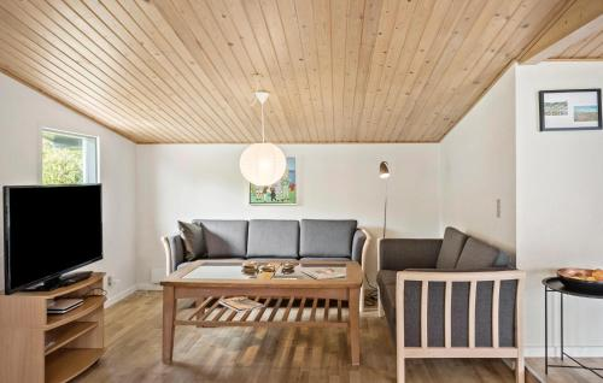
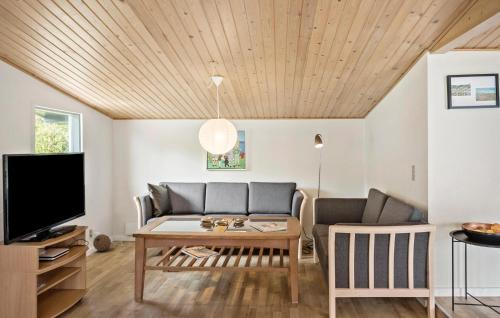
+ decorative ball (102, 242)
